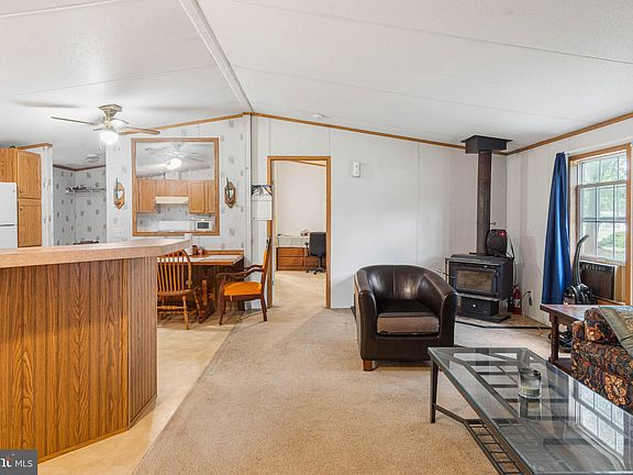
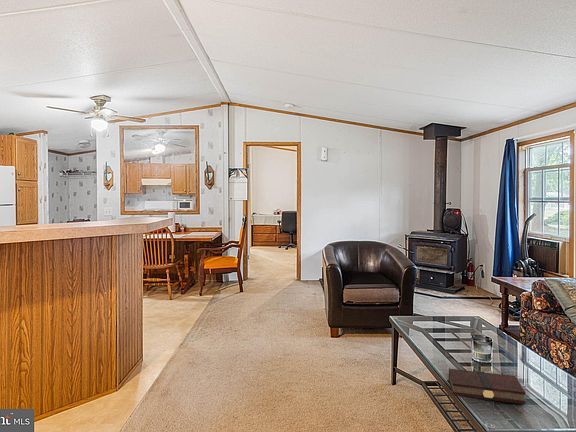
+ book (484, 385)
